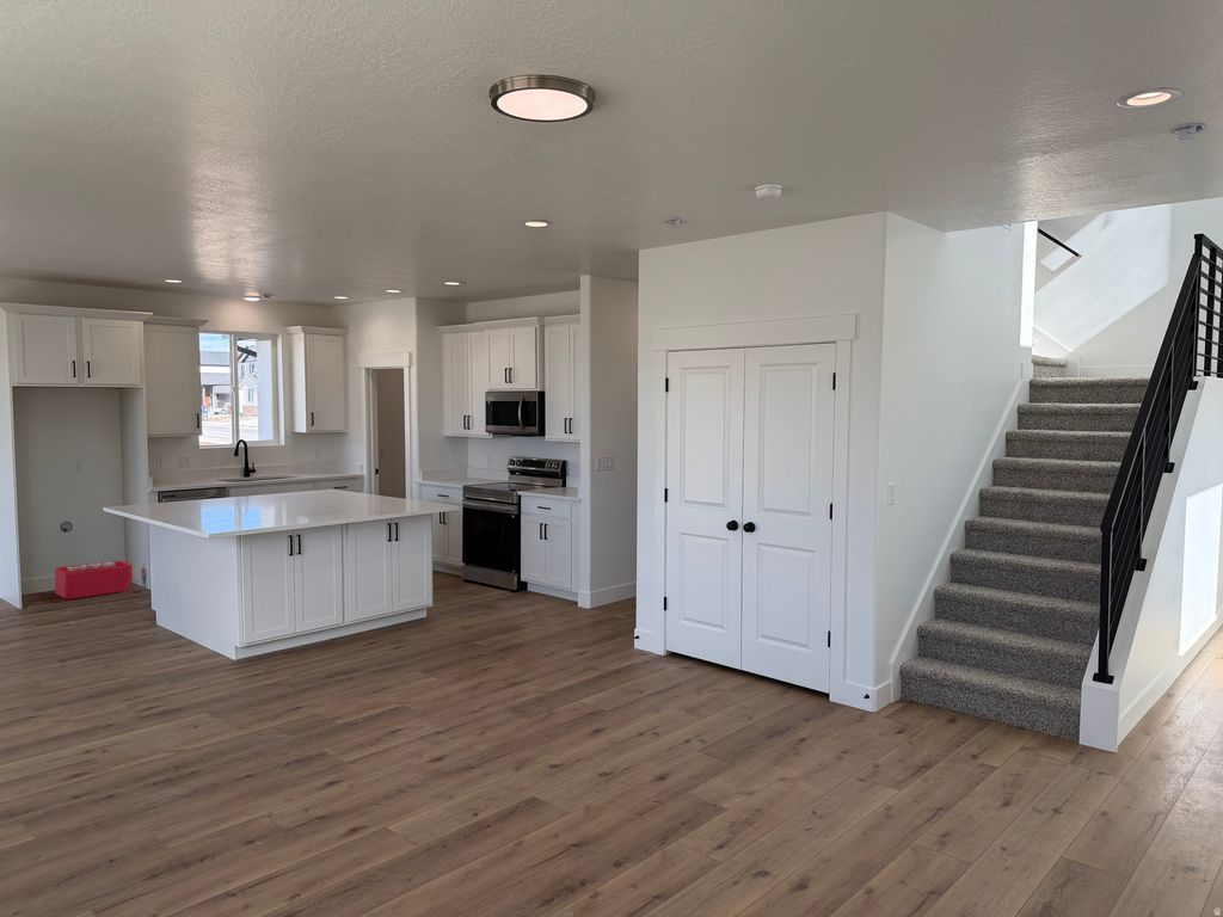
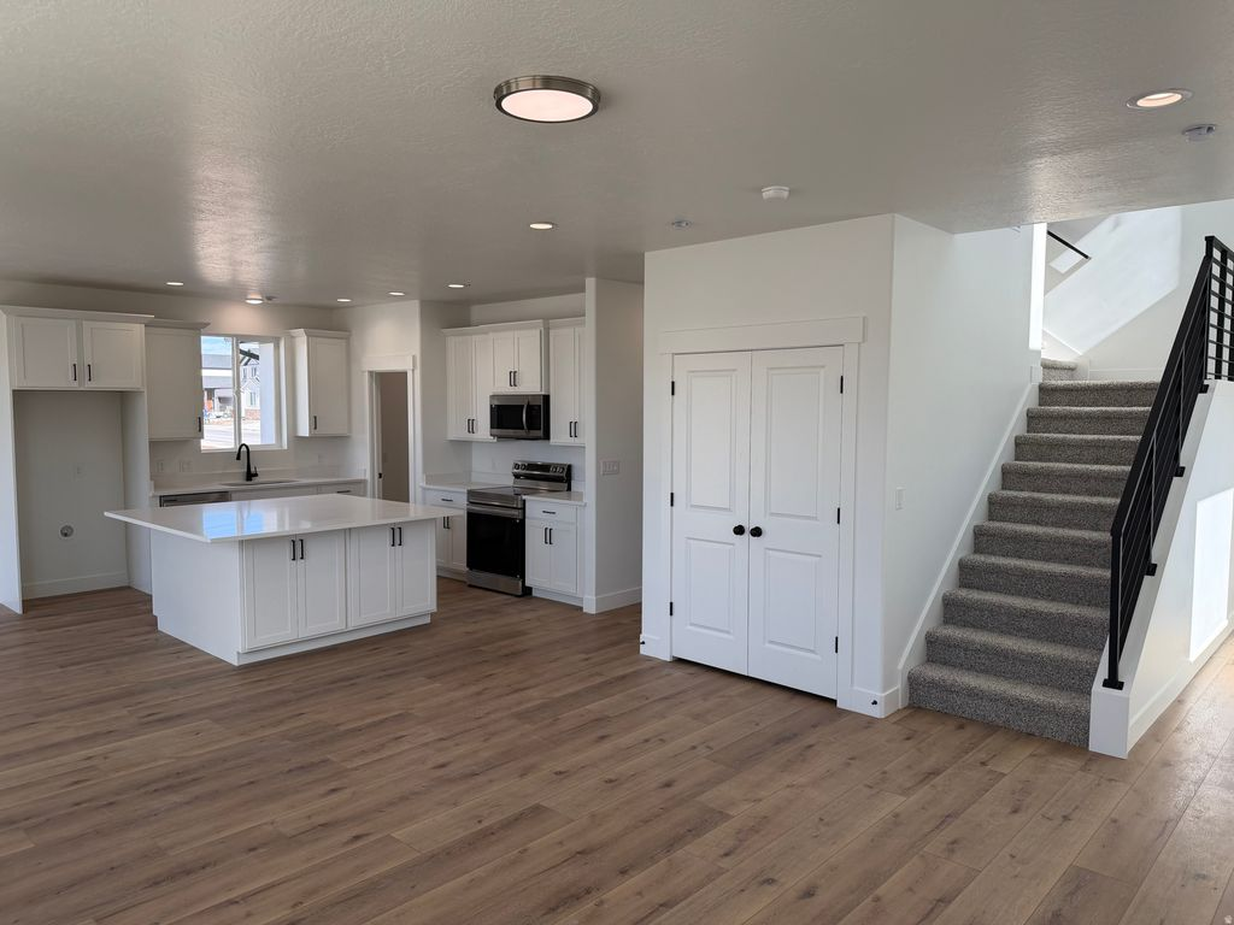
- storage bin (99, 578)
